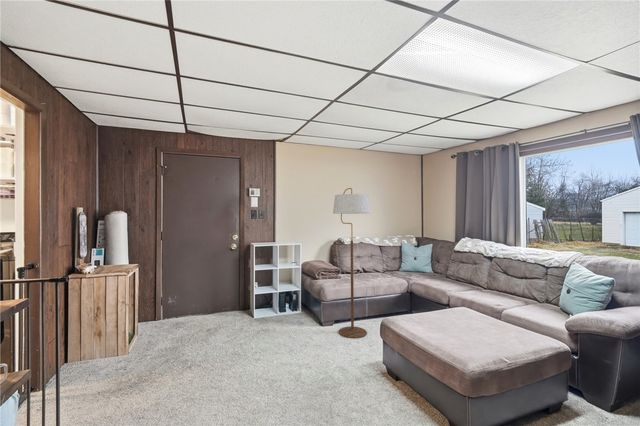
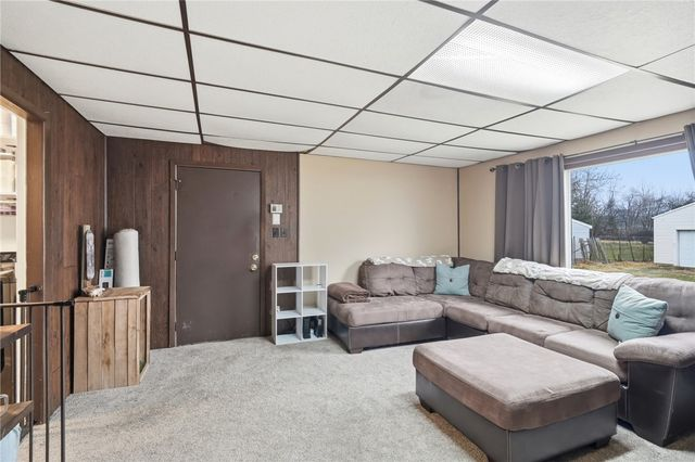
- floor lamp (351, 259)
